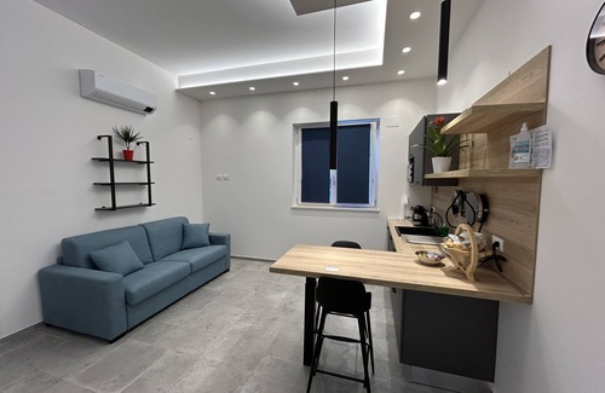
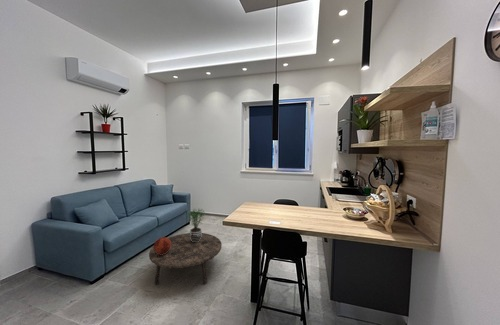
+ decorative sphere (162, 245)
+ potted plant (195, 225)
+ coffee table (187, 257)
